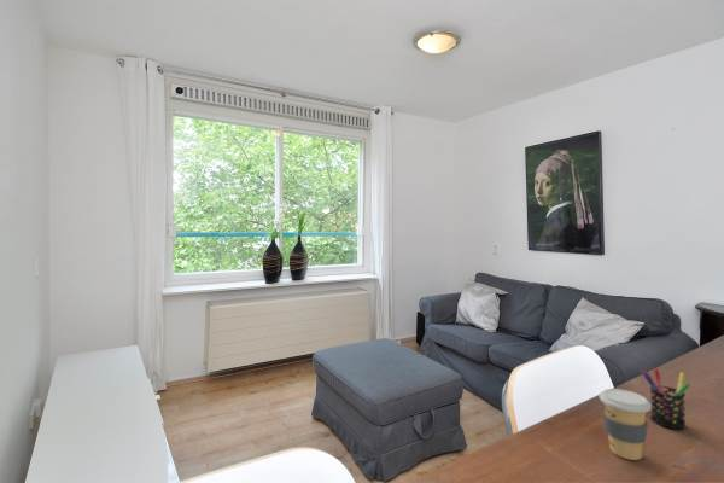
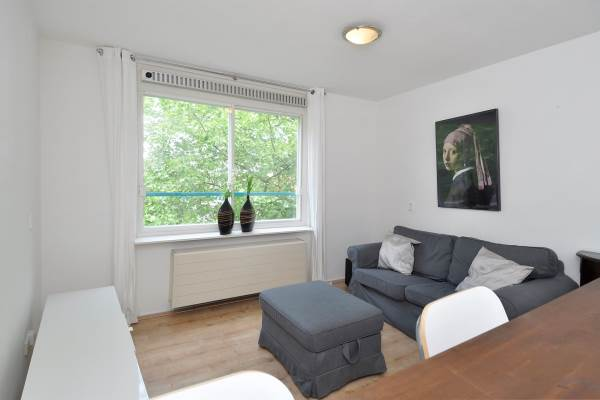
- coffee cup (624, 424)
- pen holder (668, 396)
